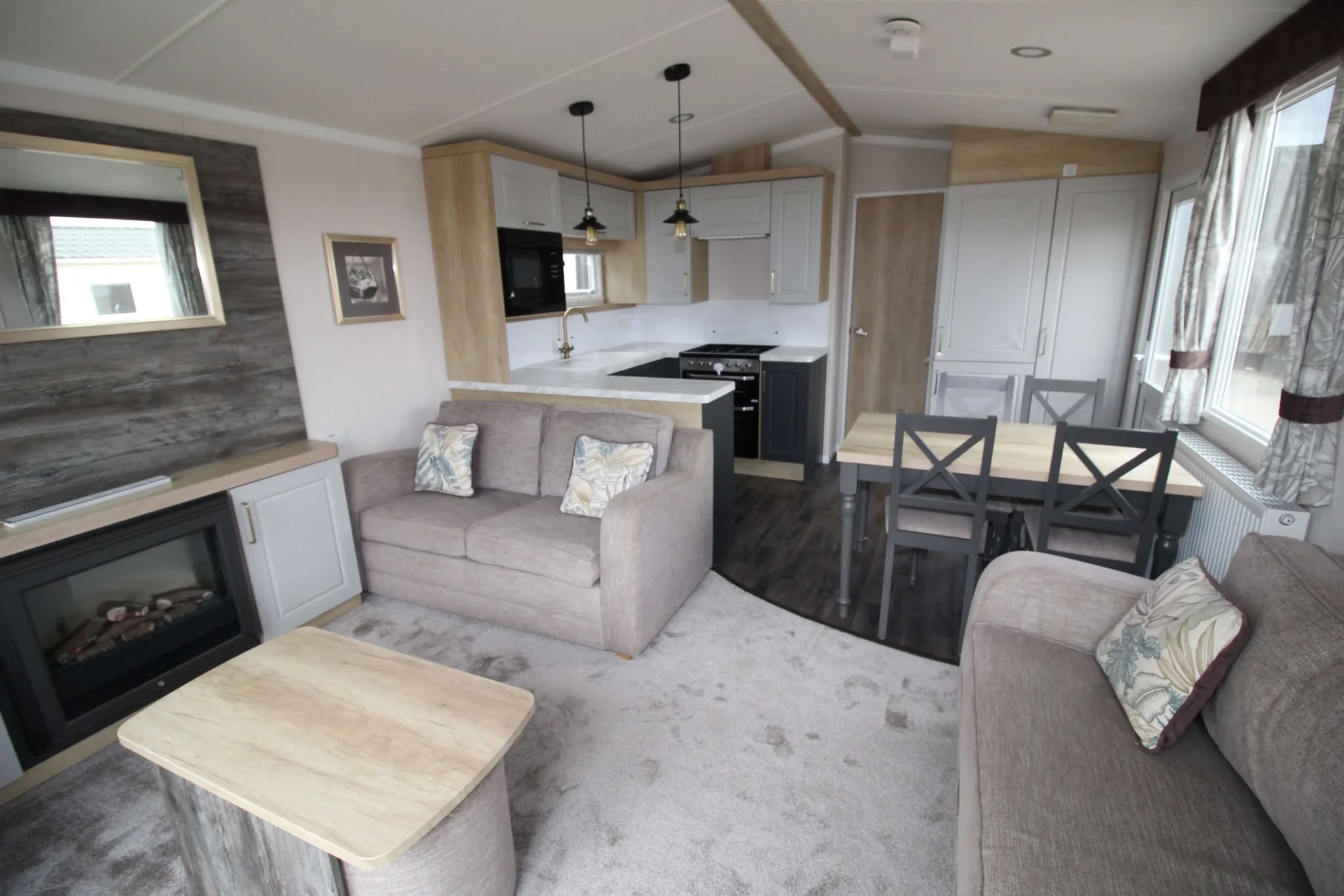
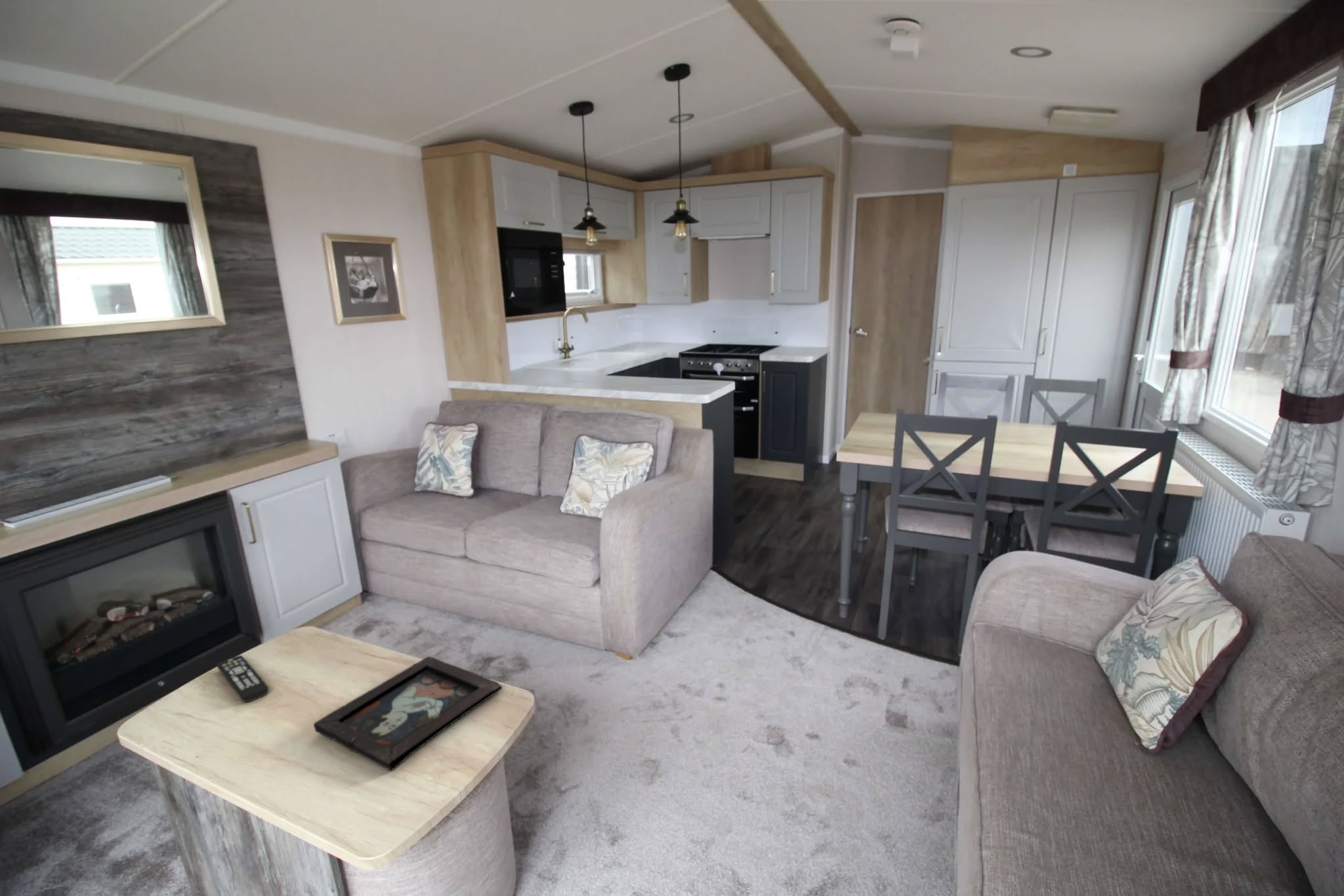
+ remote control (242, 678)
+ decorative tray (412, 706)
